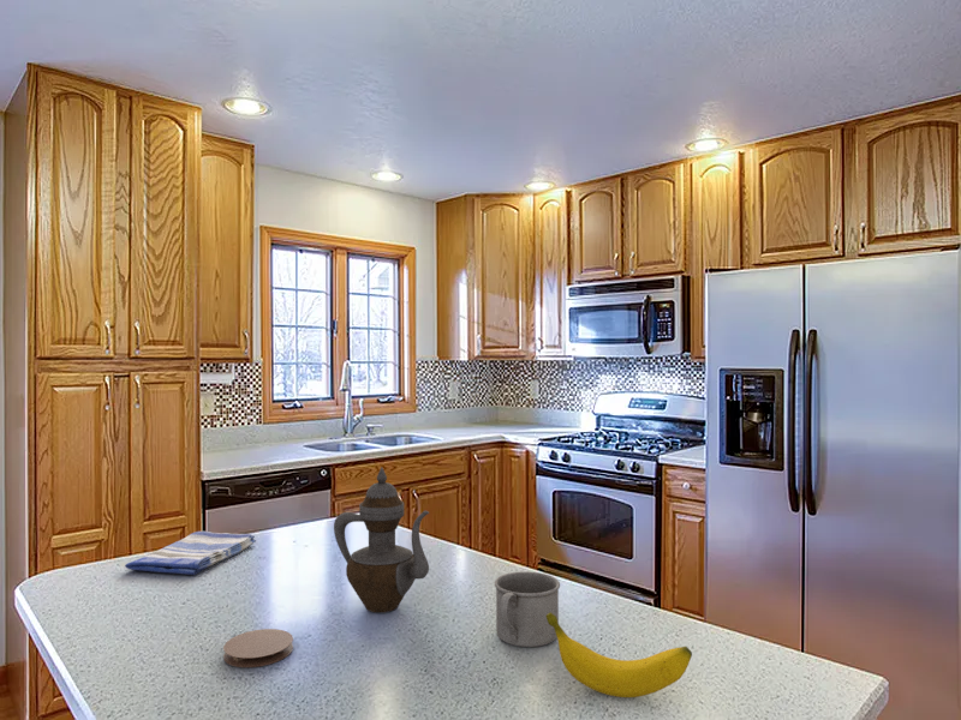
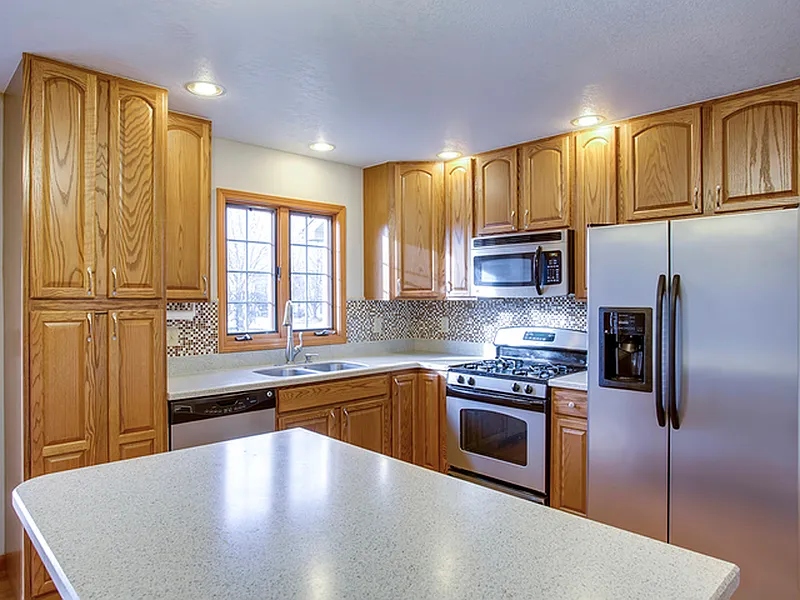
- coaster (258, 647)
- banana (614, 659)
- teapot (380, 536)
- dish towel (195, 550)
- mug (525, 608)
